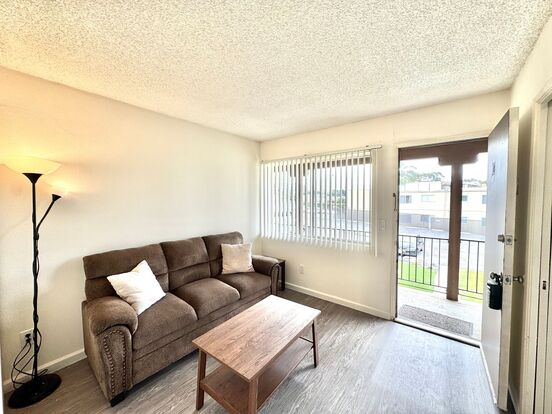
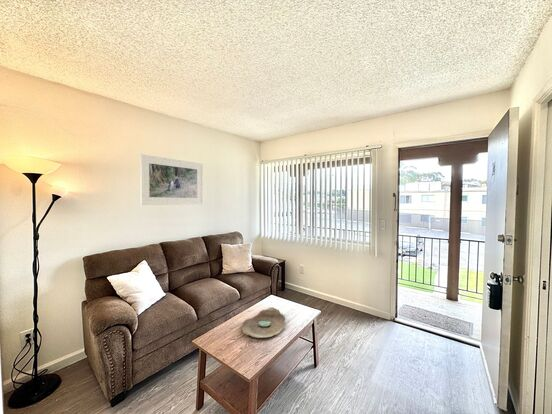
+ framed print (175, 182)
+ decorative bowl (264, 321)
